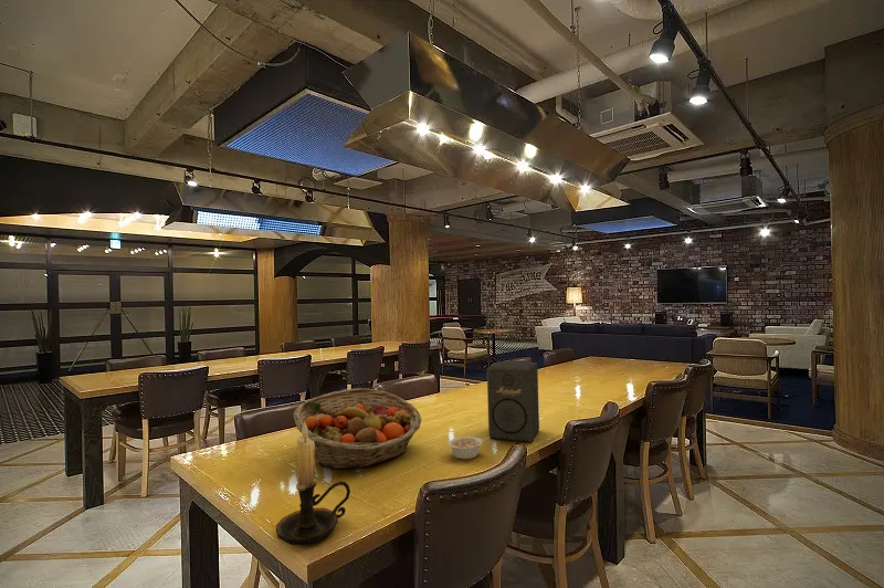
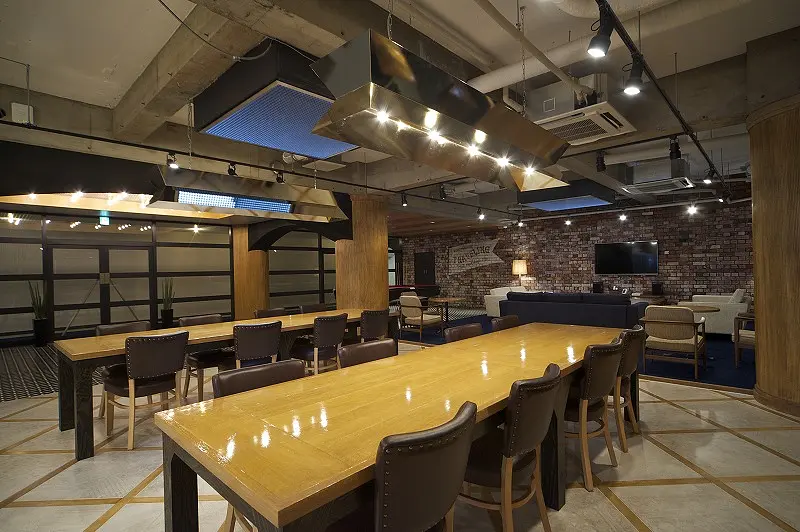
- speaker (513, 399)
- candle holder (315, 473)
- fruit basket (359, 424)
- legume (466, 447)
